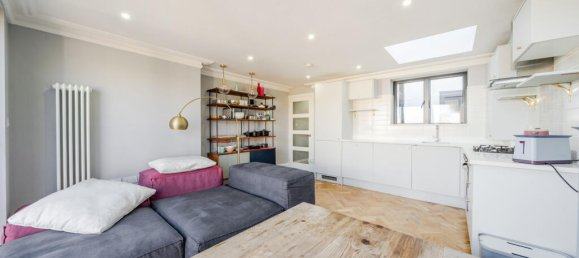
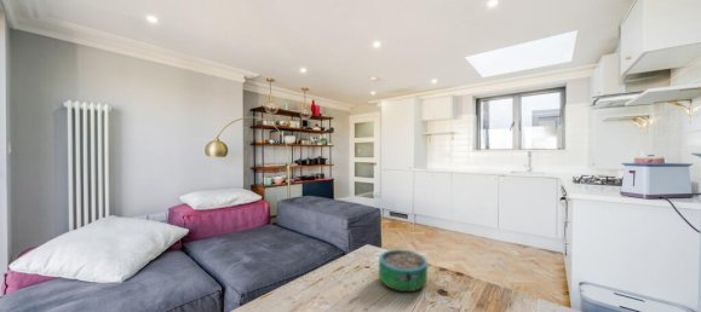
+ decorative bowl (402, 270)
